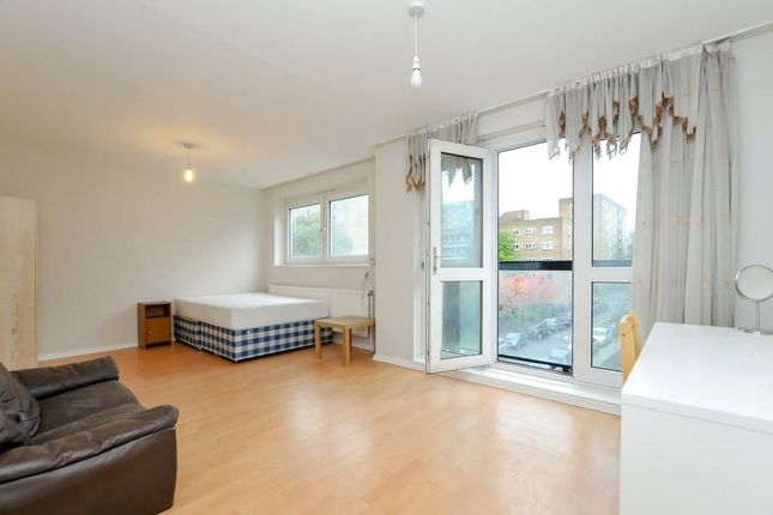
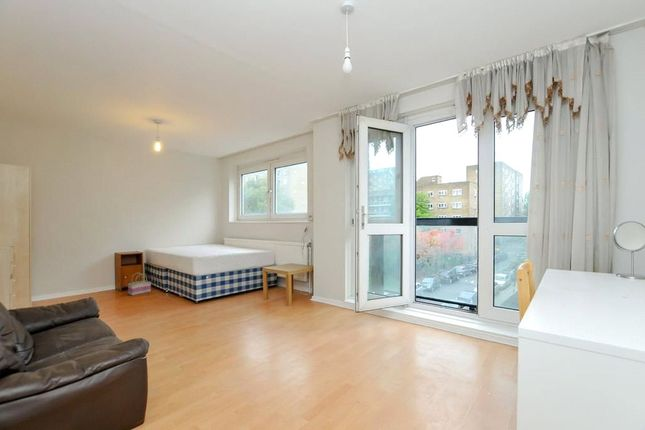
+ basket (139, 283)
